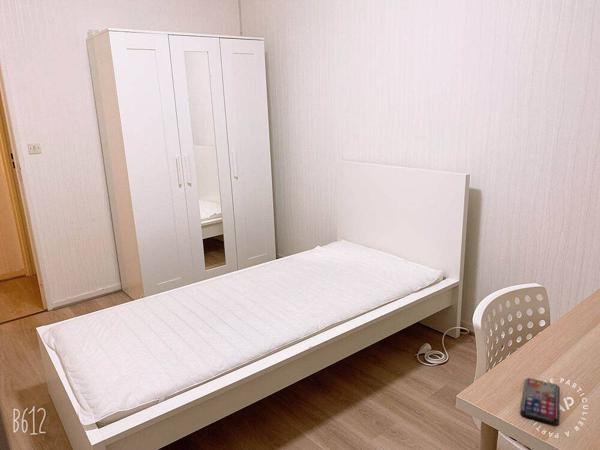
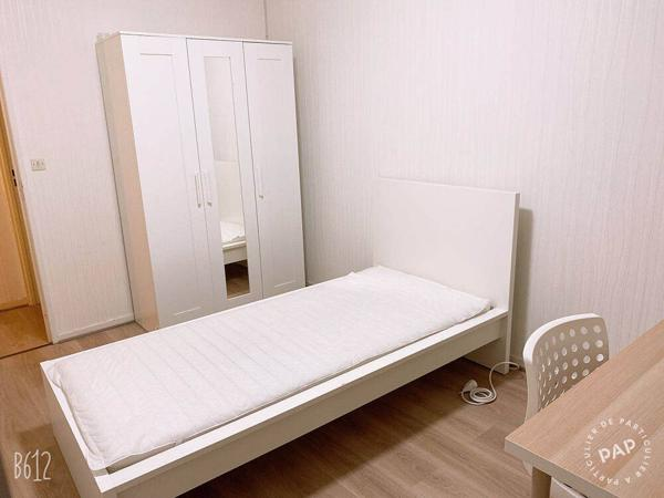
- smartphone (540, 399)
